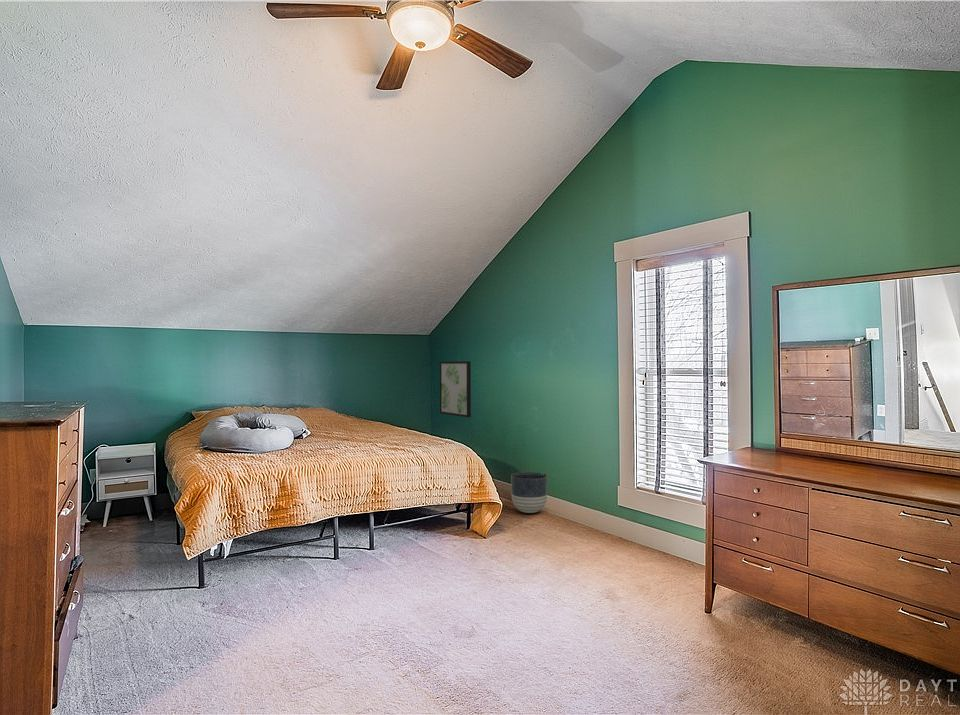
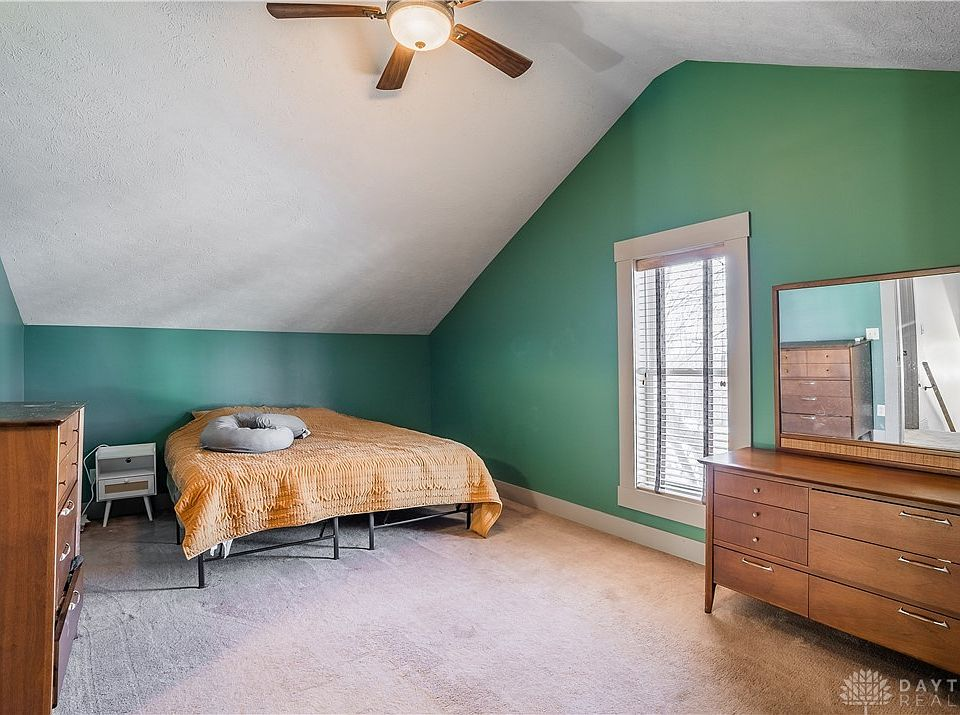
- planter (529, 493)
- wall art (454, 388)
